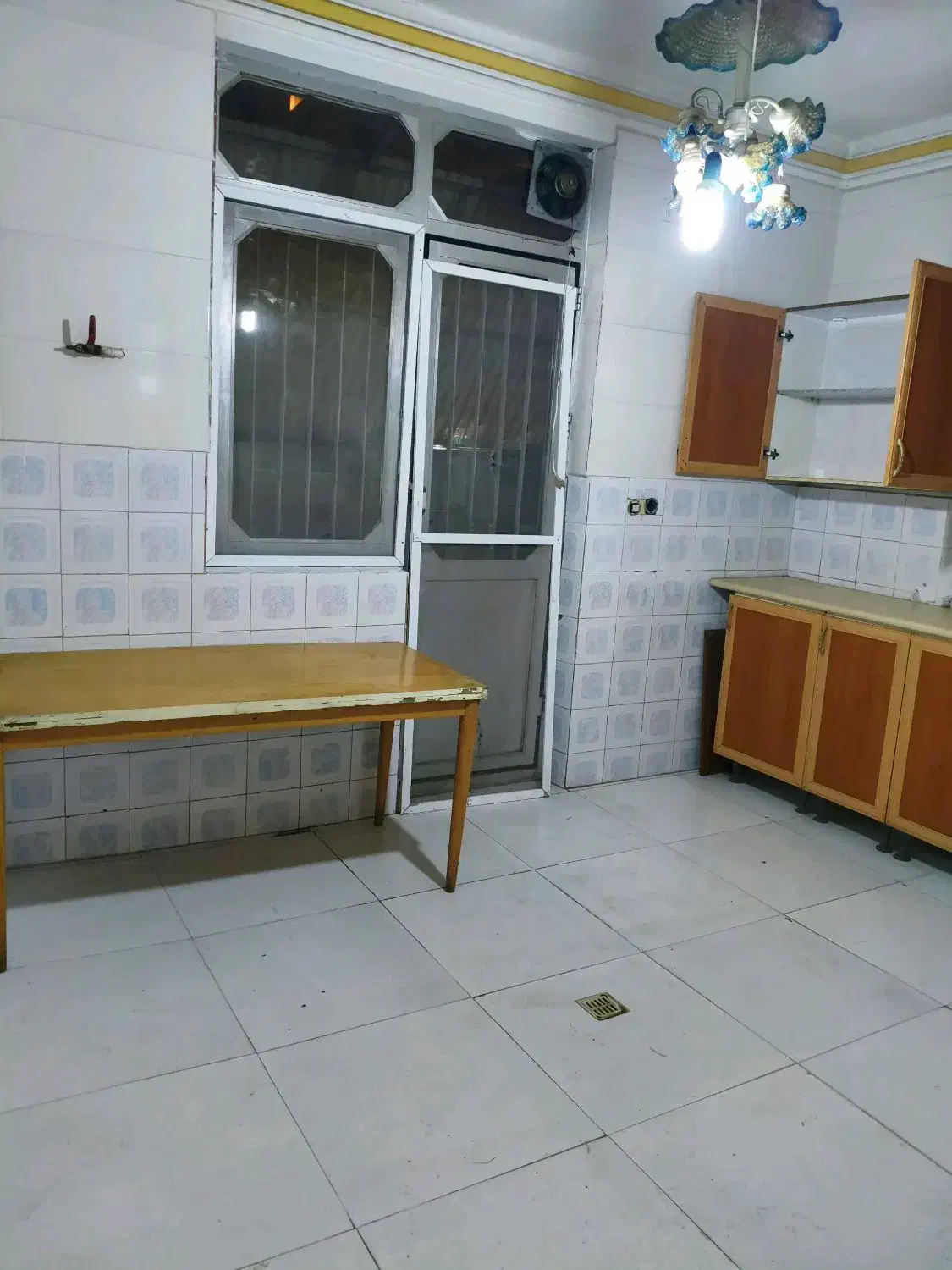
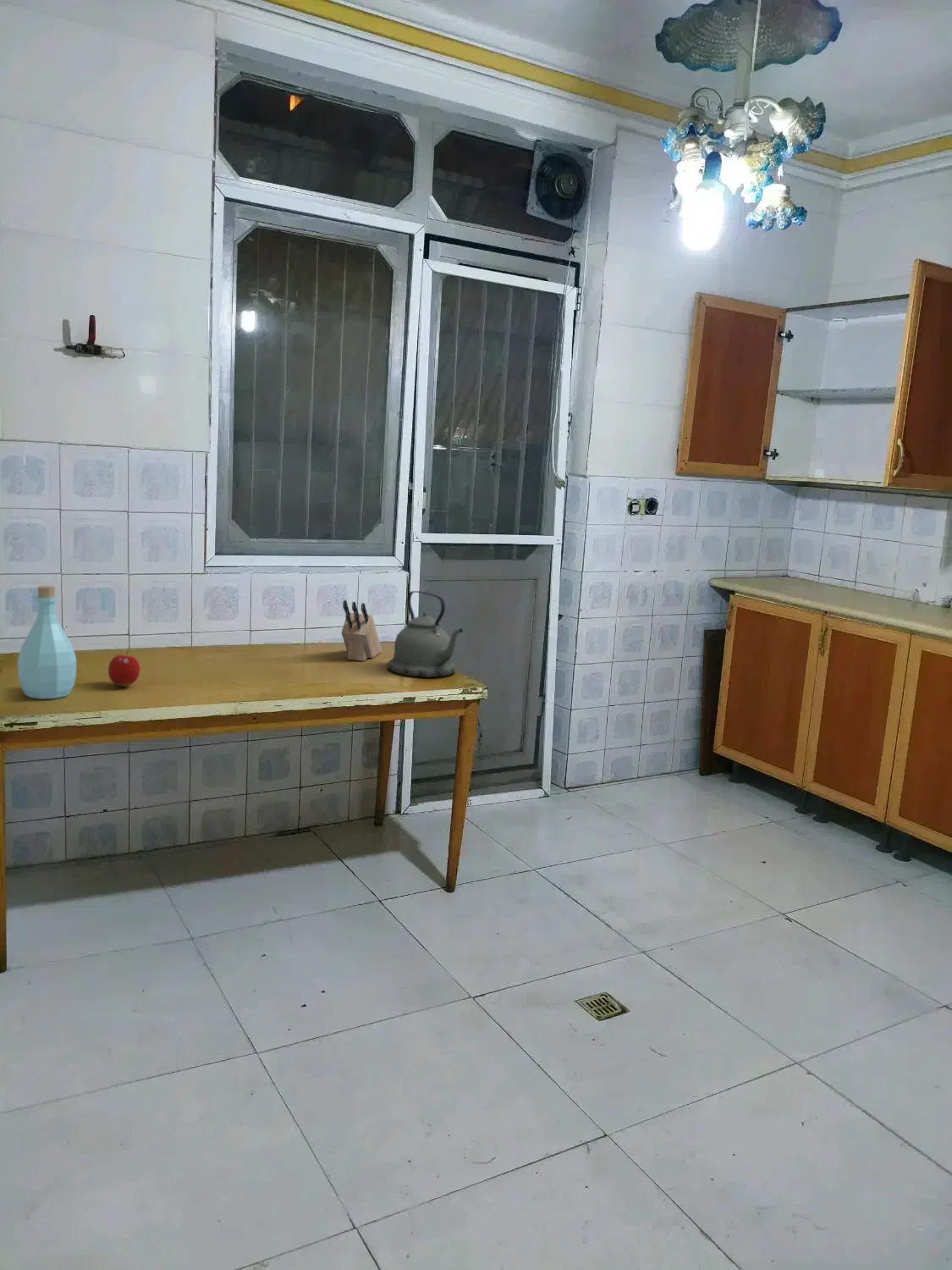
+ knife block (361, 627)
+ kettle (428, 632)
+ bottle (47, 641)
+ fruit (124, 667)
